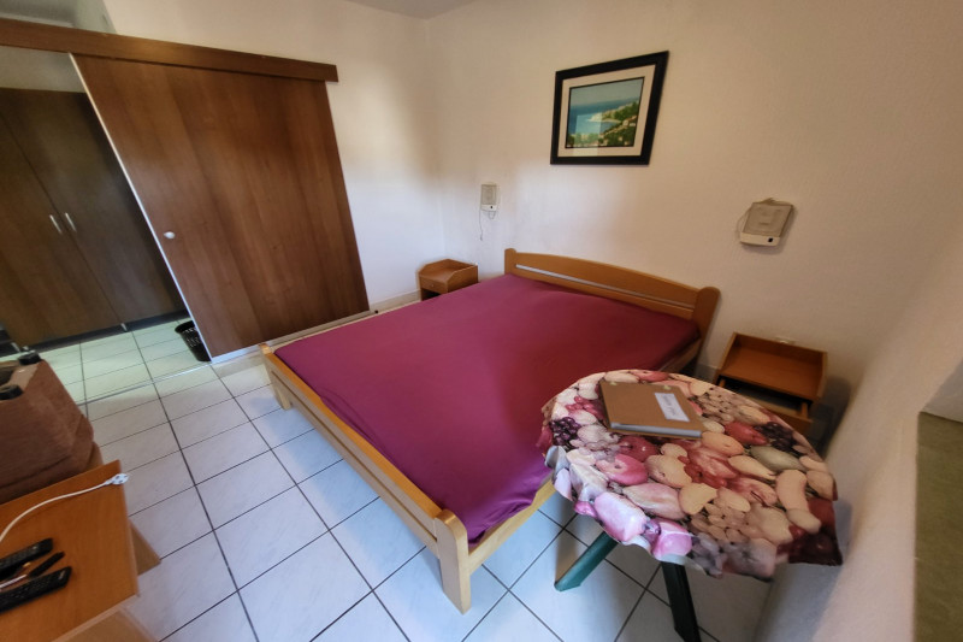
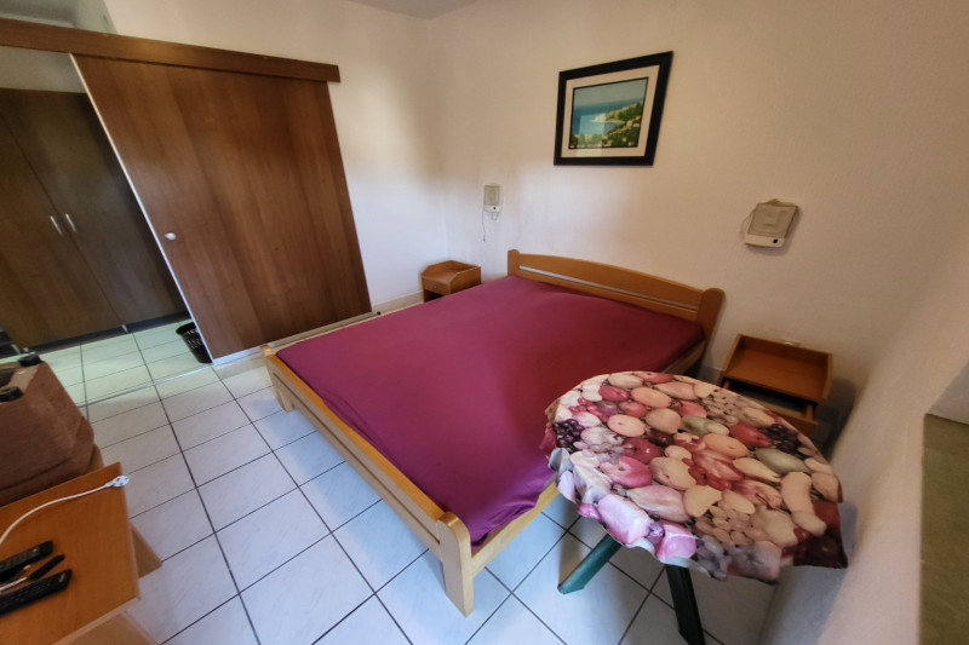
- notebook (648, 406)
